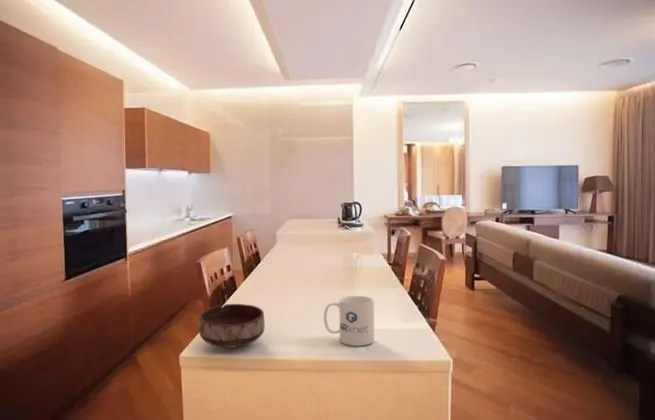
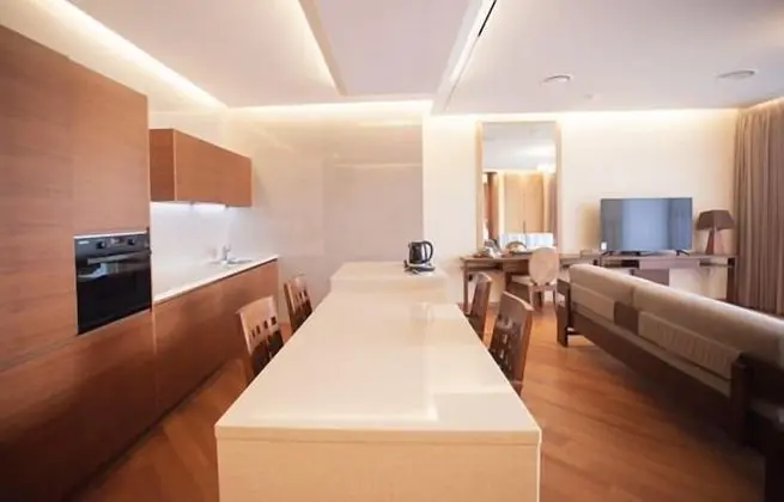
- mug (351, 319)
- bowl (232, 327)
